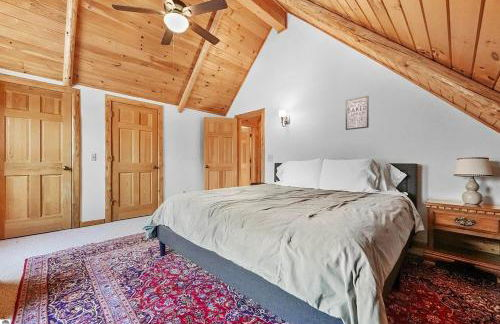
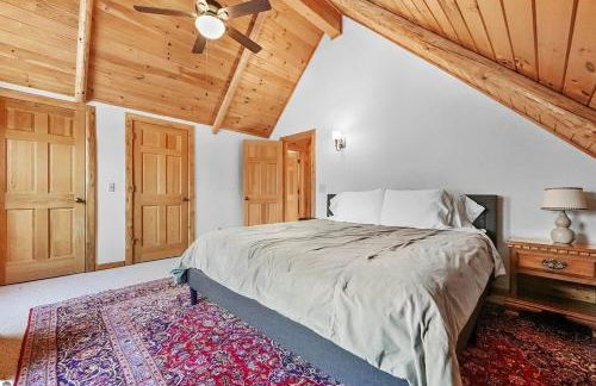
- wall art (356, 113)
